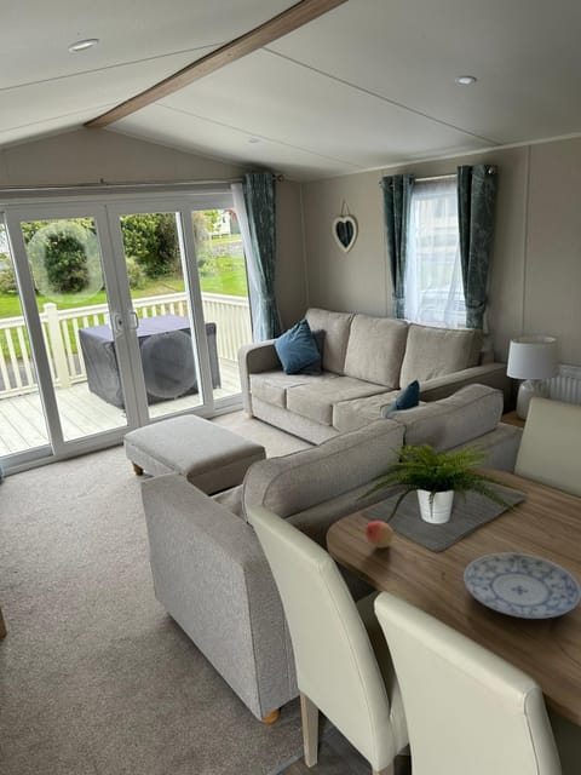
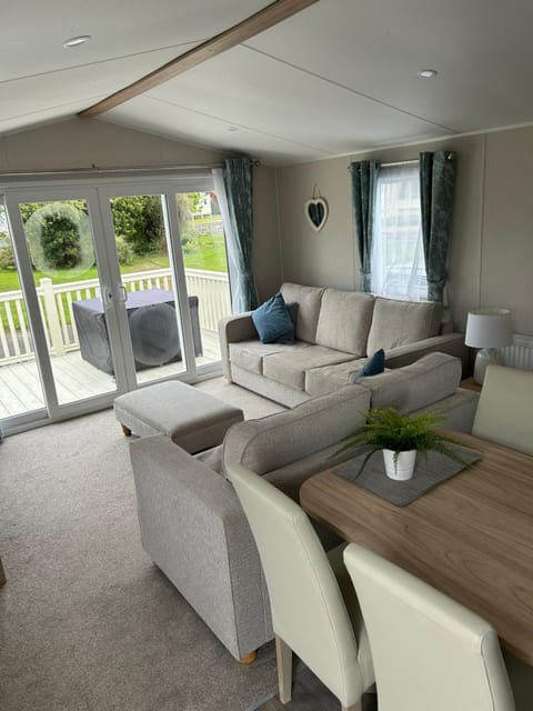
- fruit (379, 534)
- plate (519, 587)
